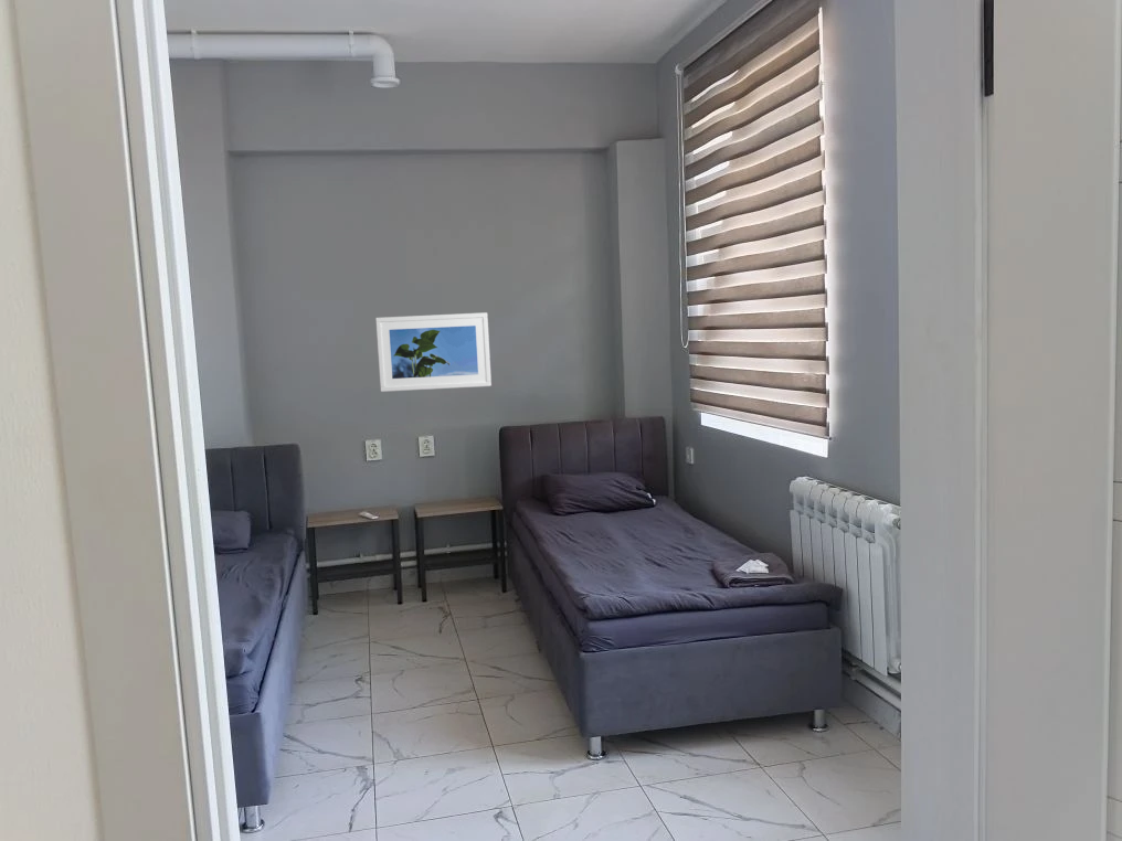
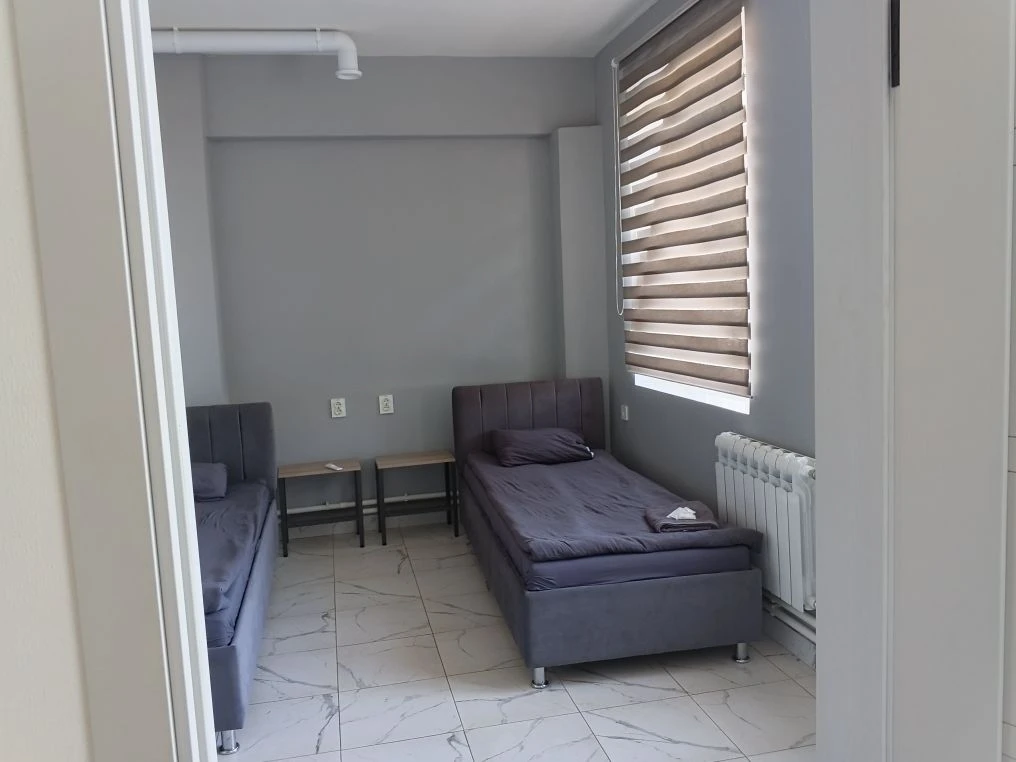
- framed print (434, 352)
